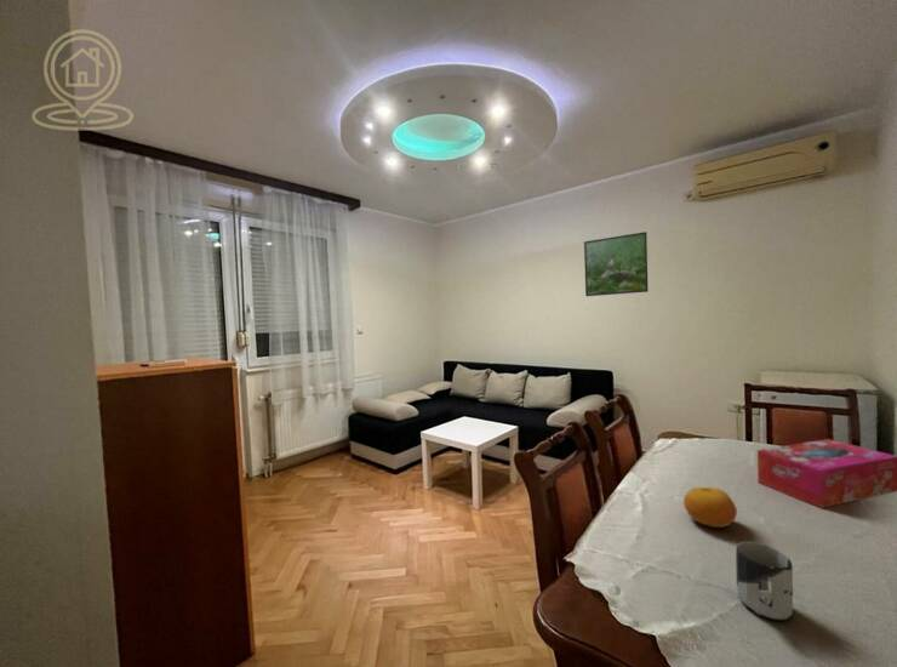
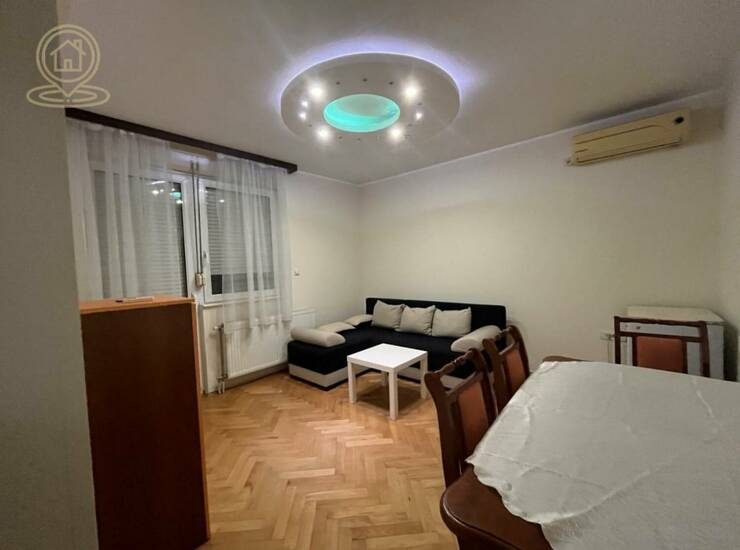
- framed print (615, 266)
- tissue box (824, 469)
- fruit (709, 506)
- cup (764, 583)
